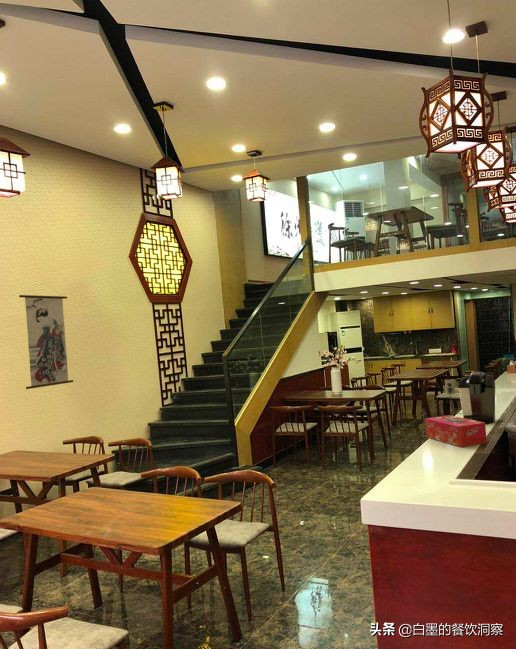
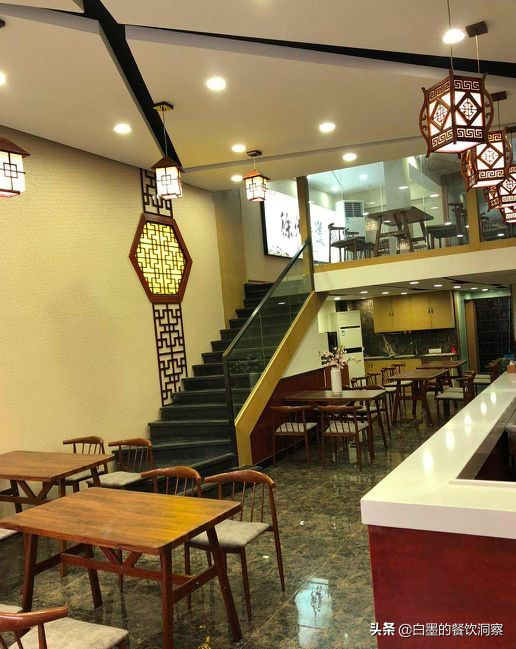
- coffee maker (468, 396)
- tissue box (454, 430)
- wall scroll (47, 334)
